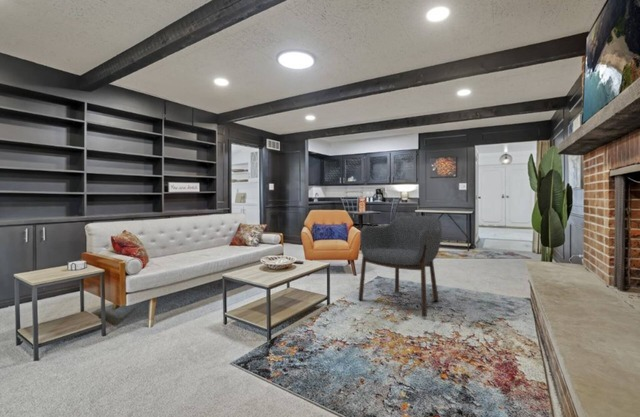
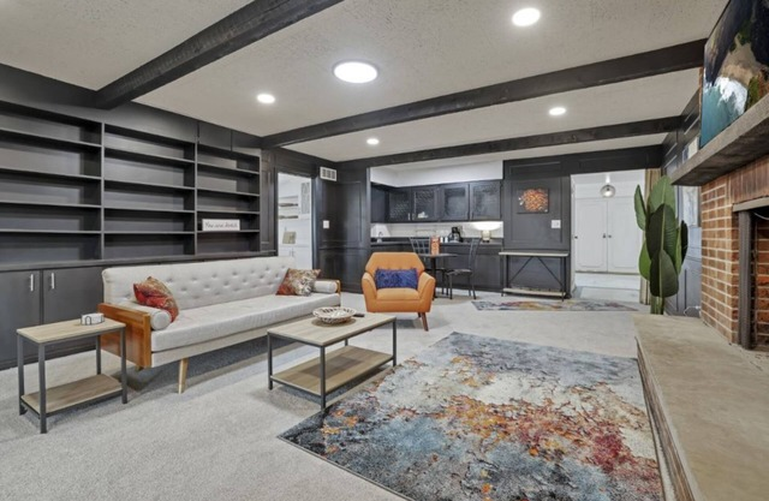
- armchair (404, 258)
